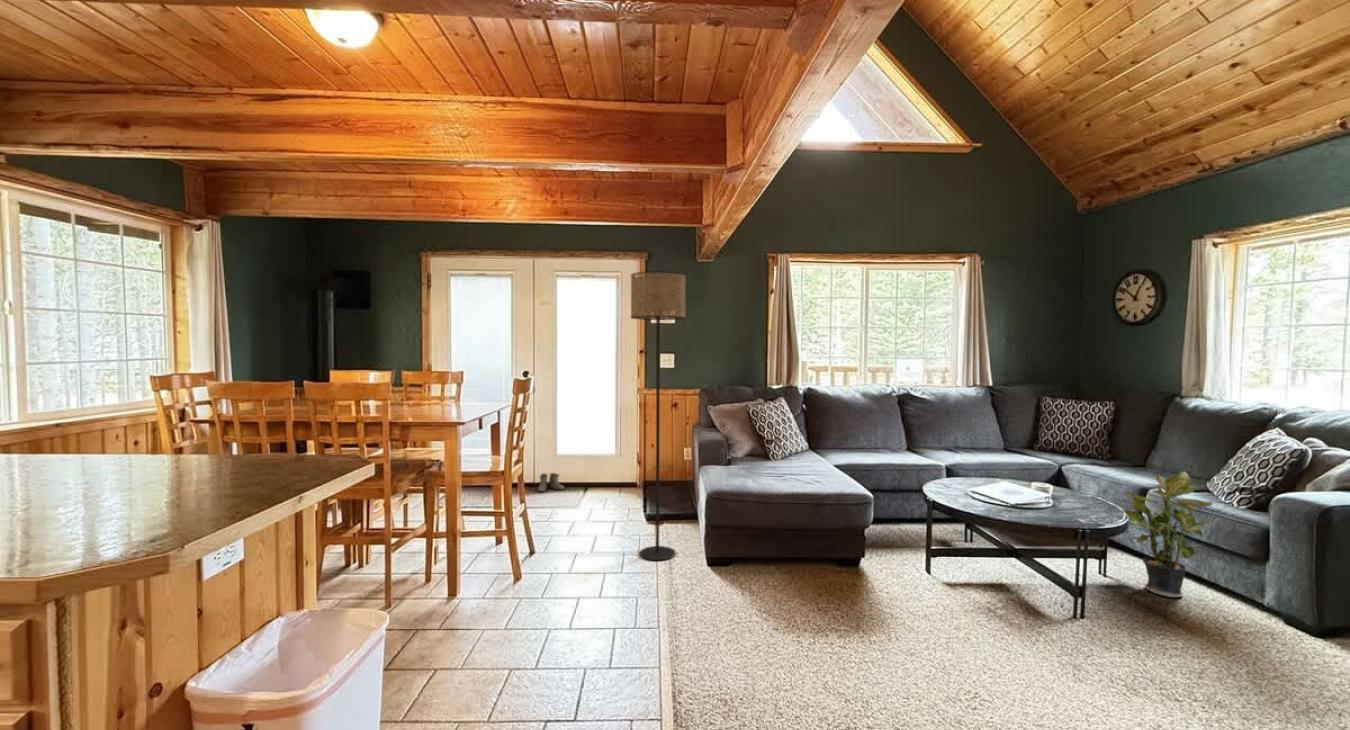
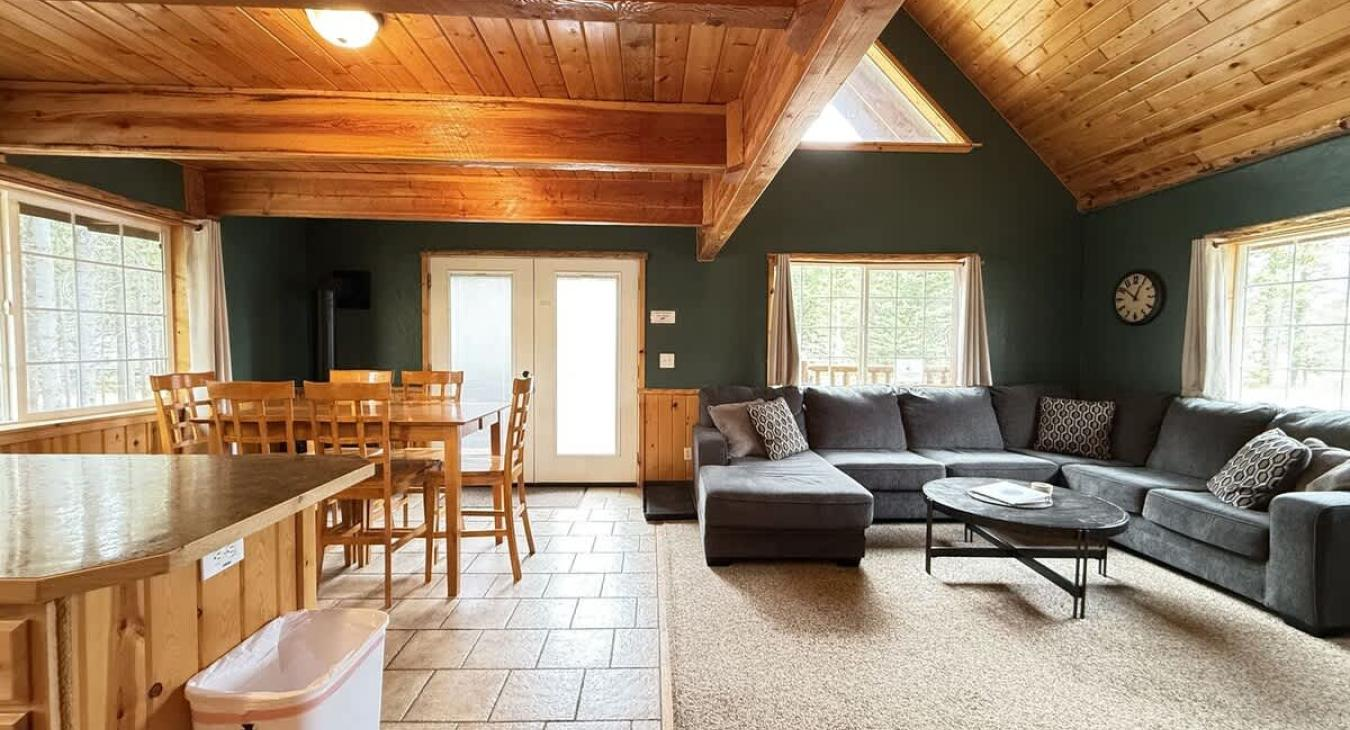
- boots (549, 482)
- floor lamp (657, 415)
- potted plant (1166, 530)
